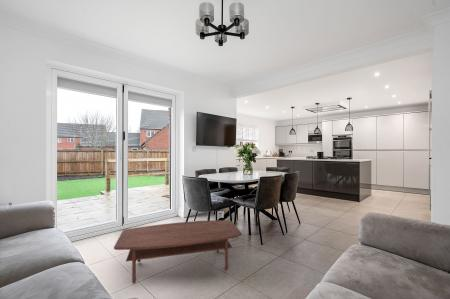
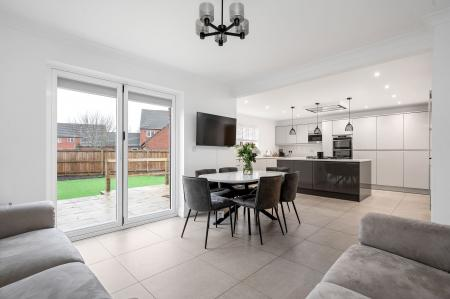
- coffee table (181, 248)
